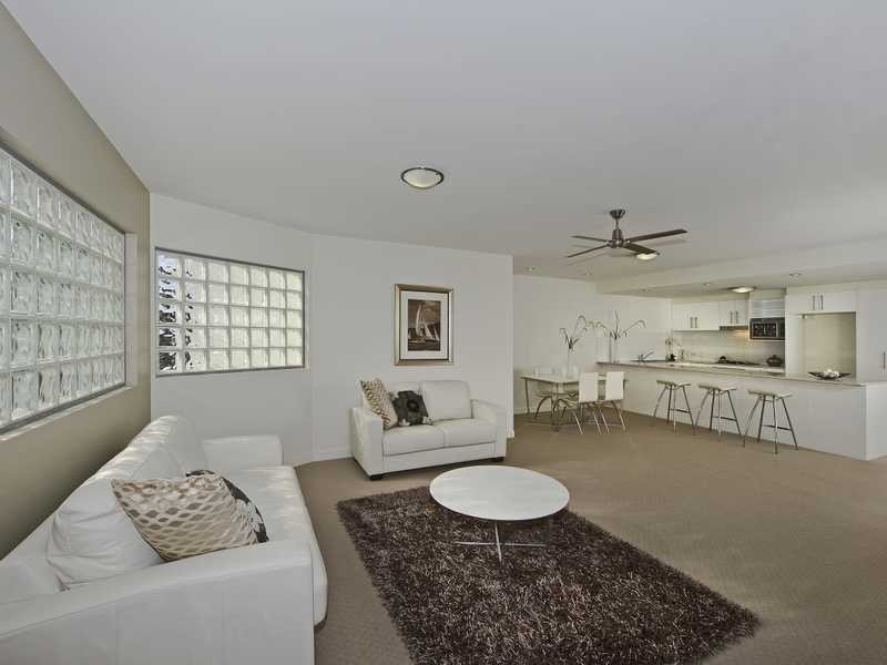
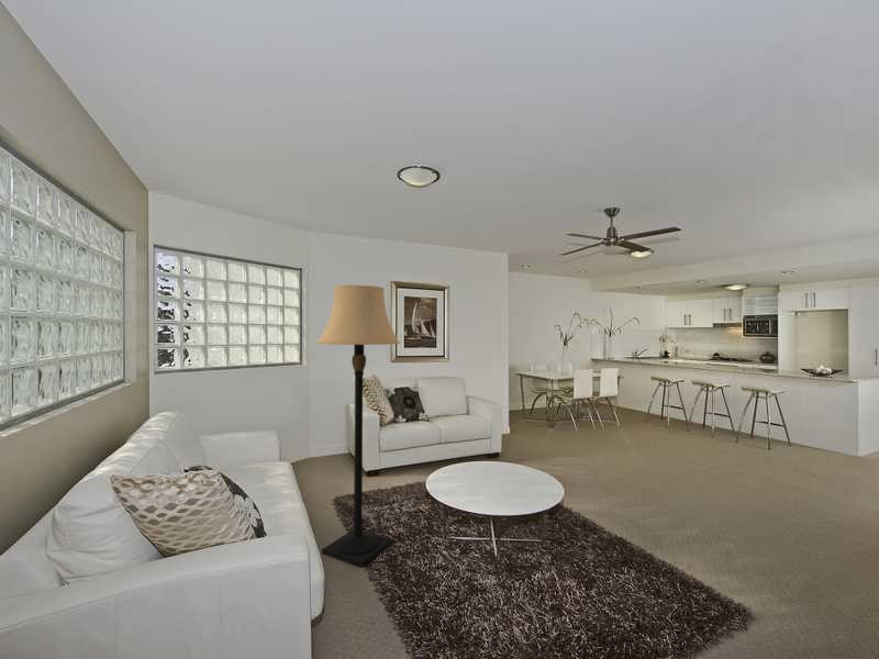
+ lamp (358, 417)
